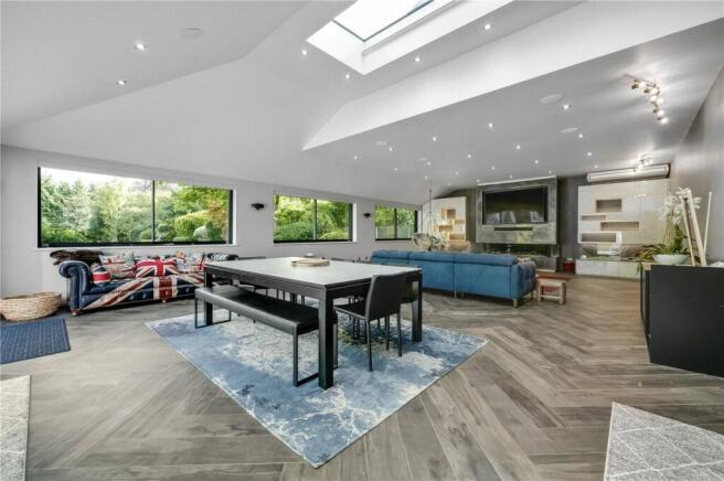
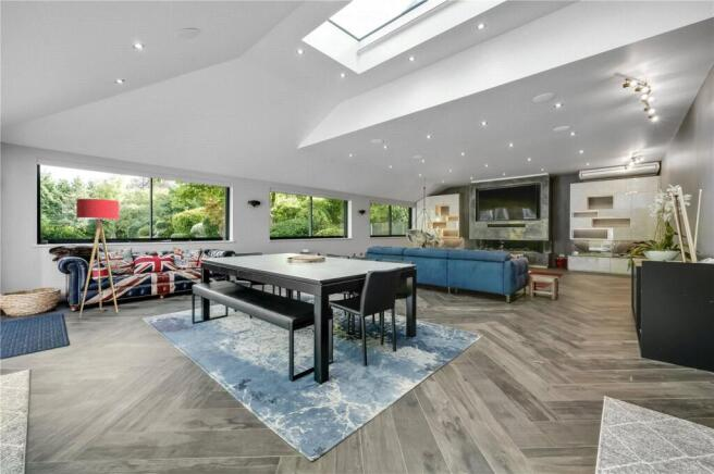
+ floor lamp (98, 257)
